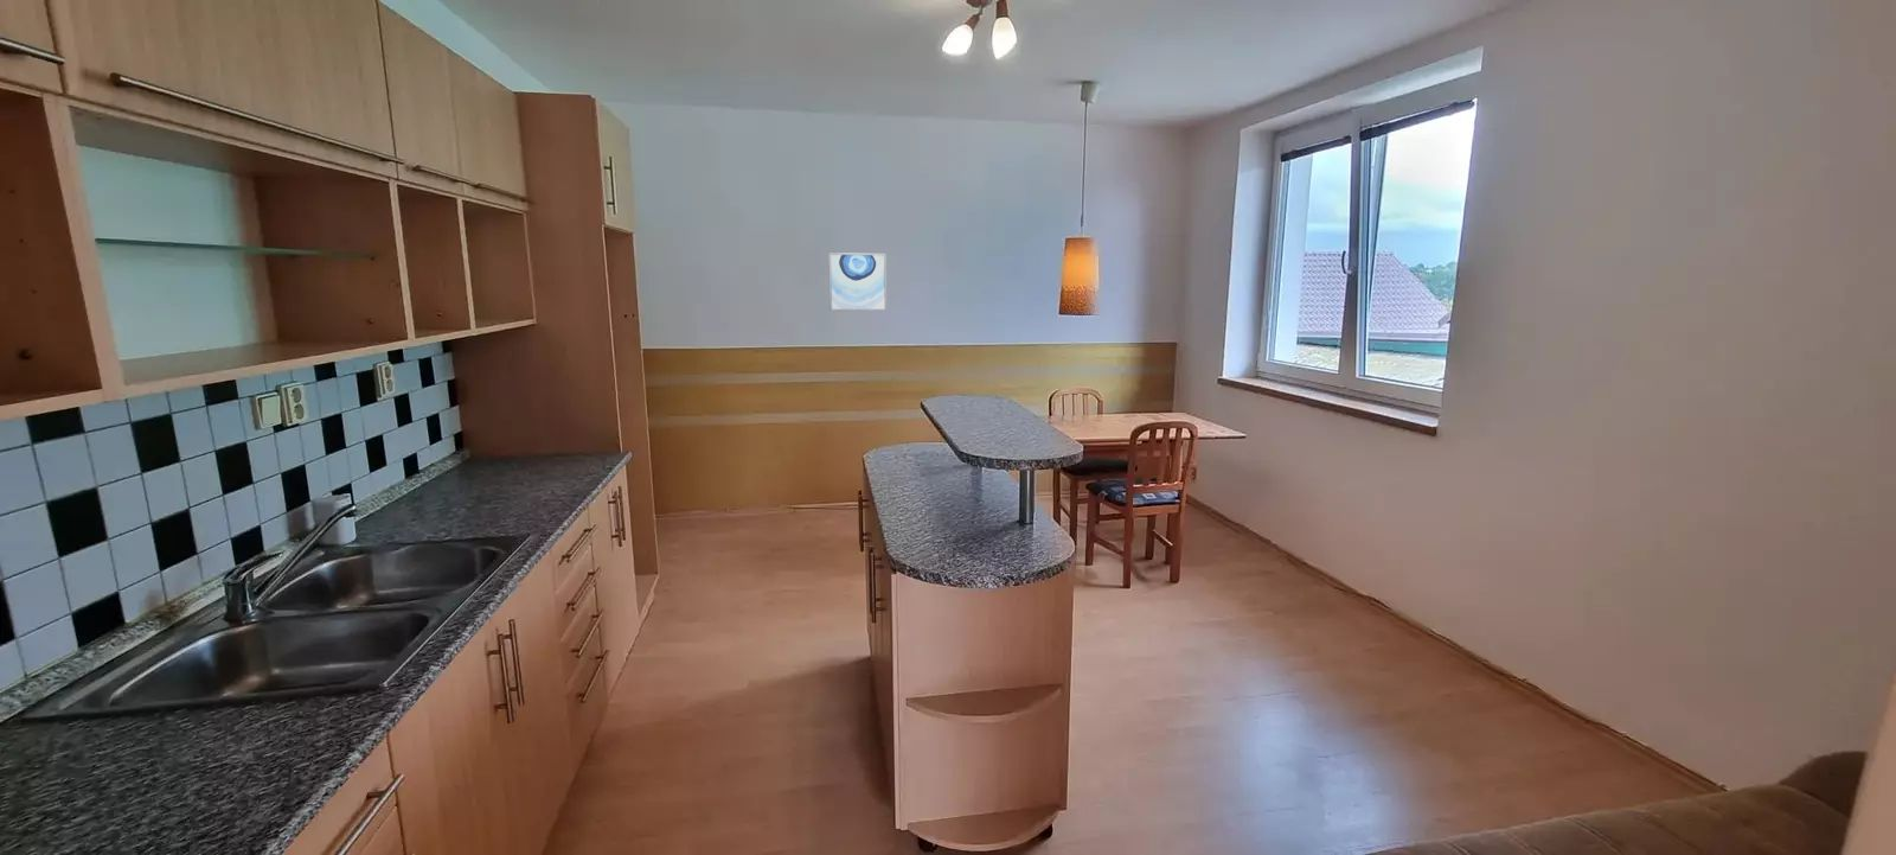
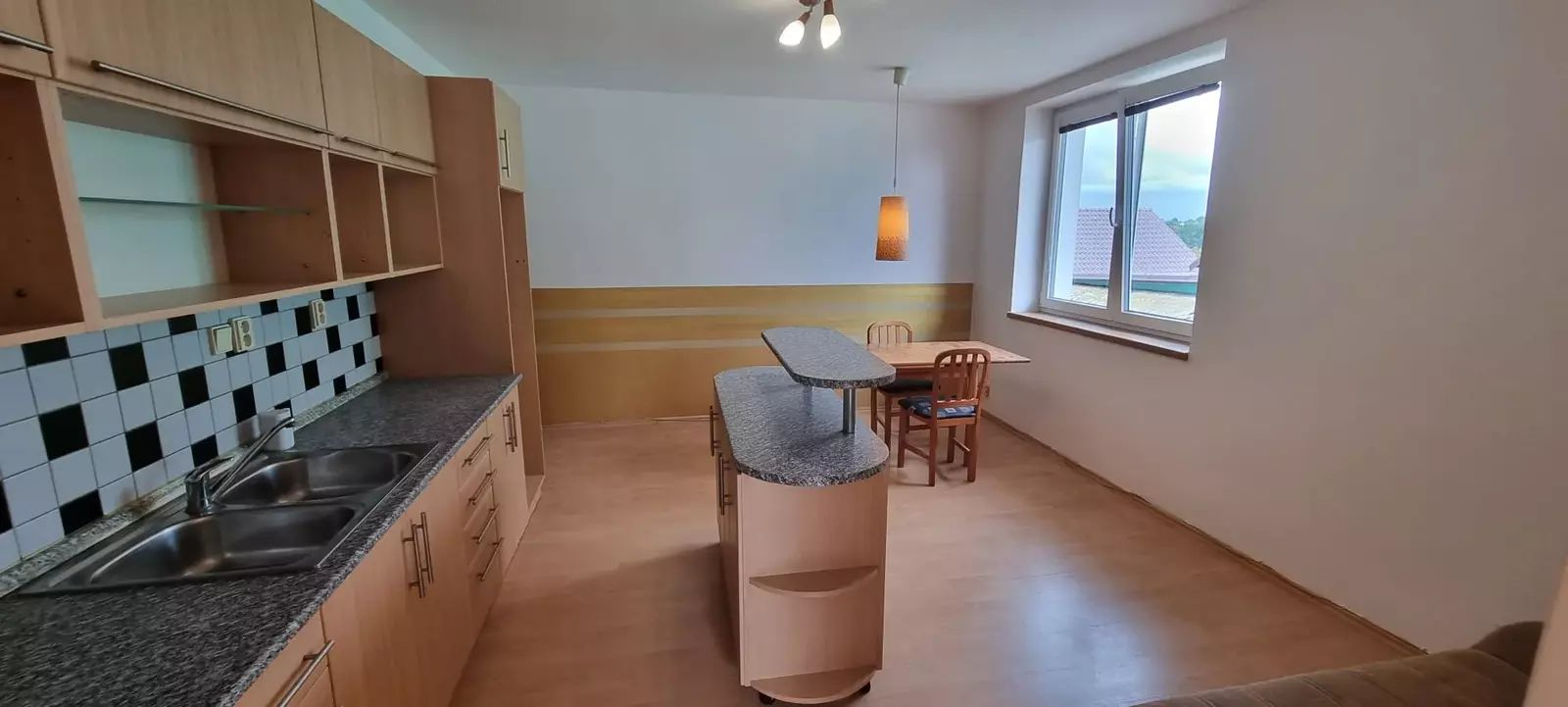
- wall art (857, 282)
